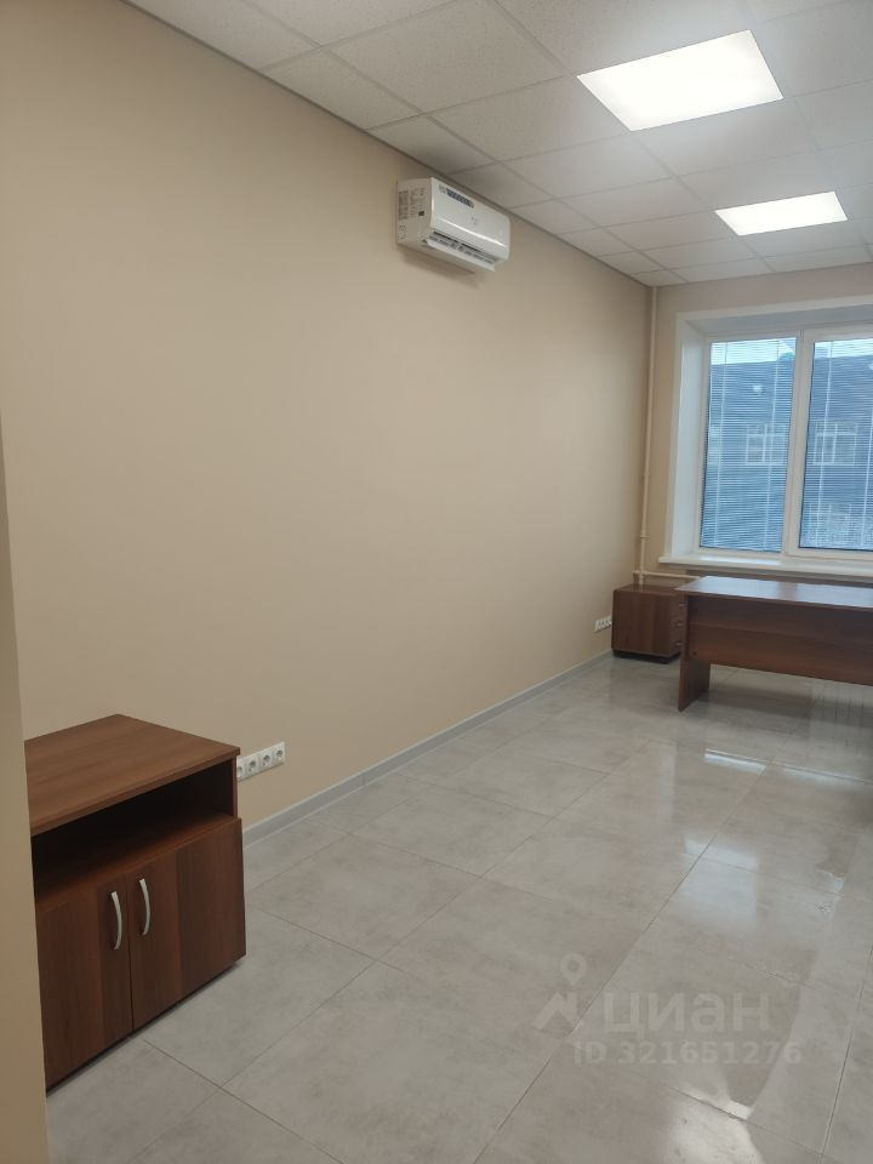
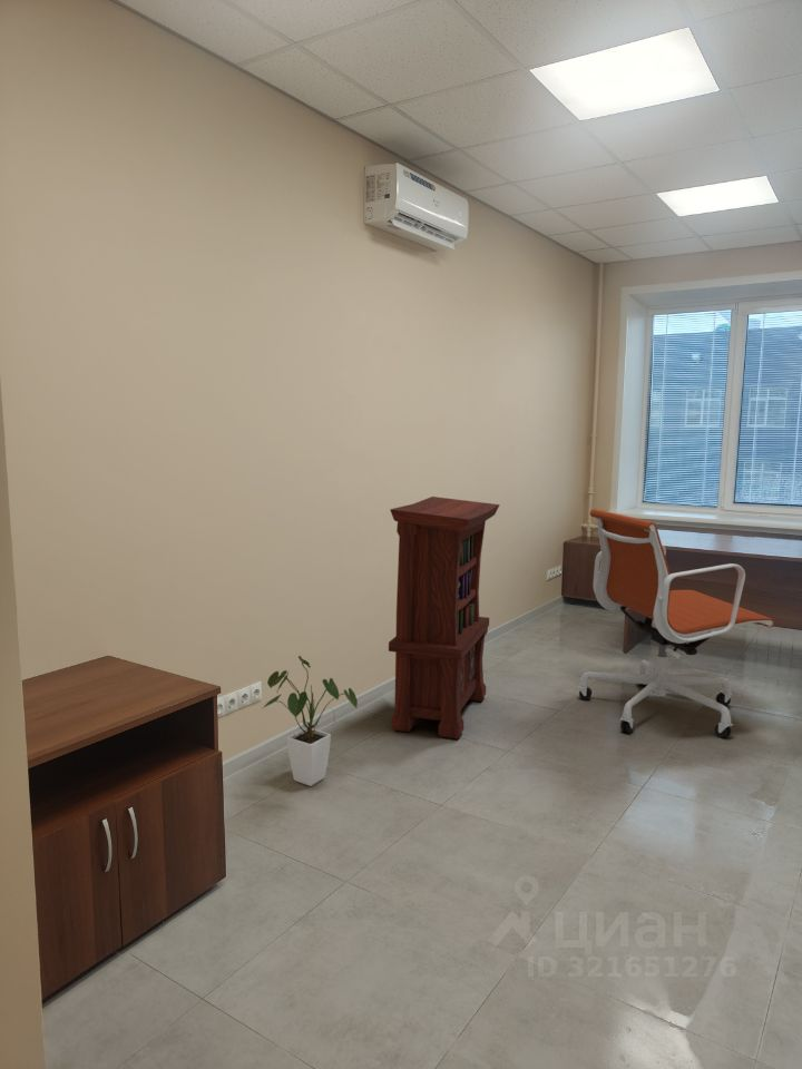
+ lectern (446, 610)
+ office chair (671, 614)
+ house plant (312, 720)
